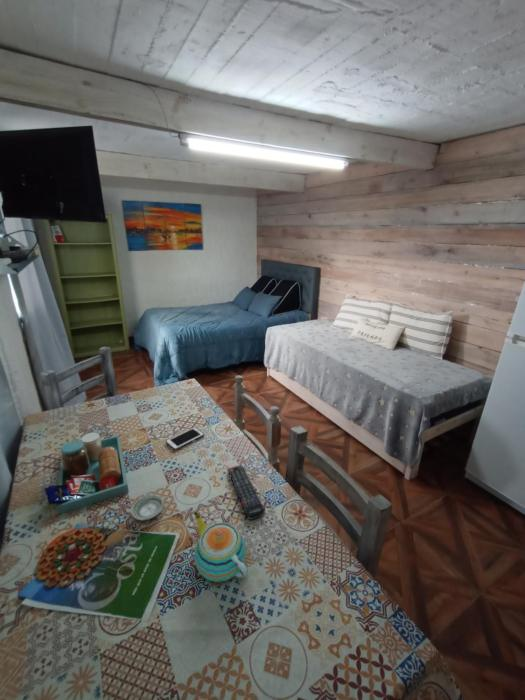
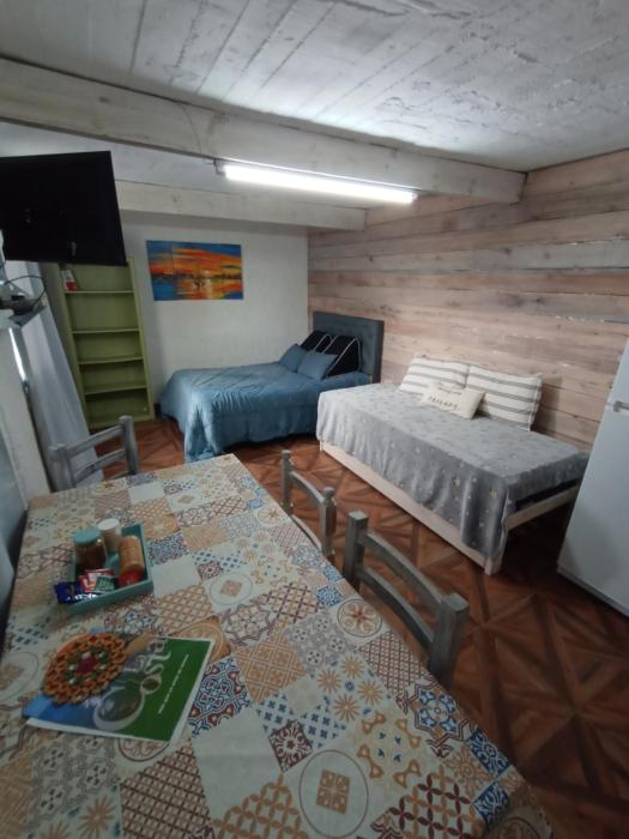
- saucer (147, 509)
- remote control (244, 489)
- cell phone (185, 438)
- teapot (218, 545)
